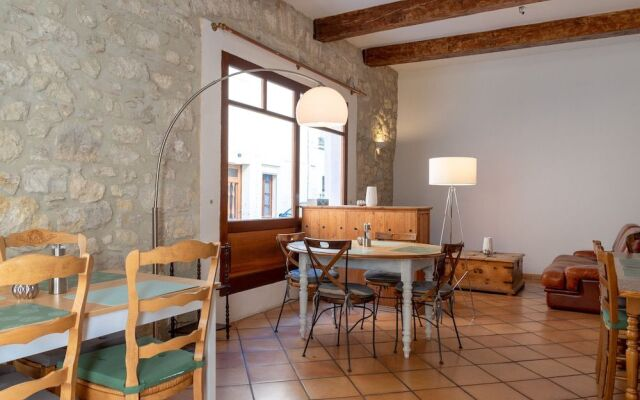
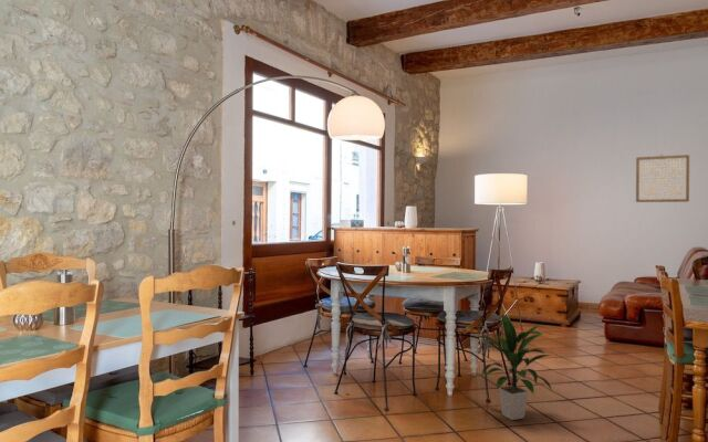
+ indoor plant (517, 366)
+ wall art (662, 177)
